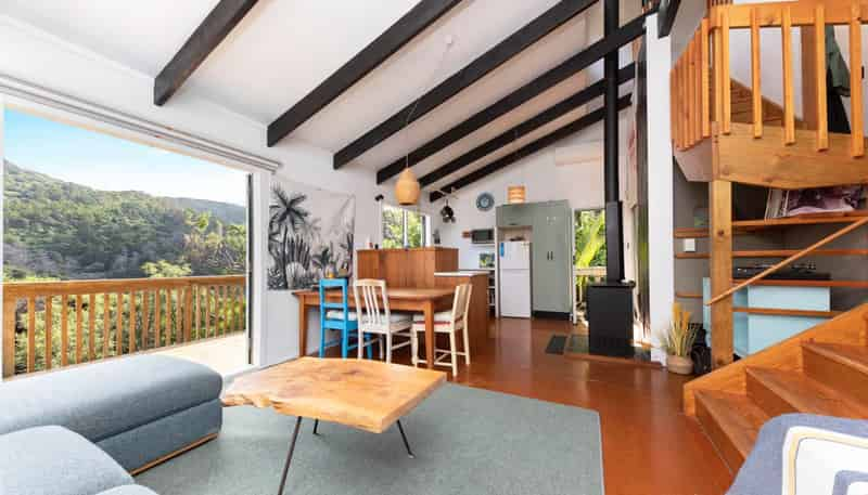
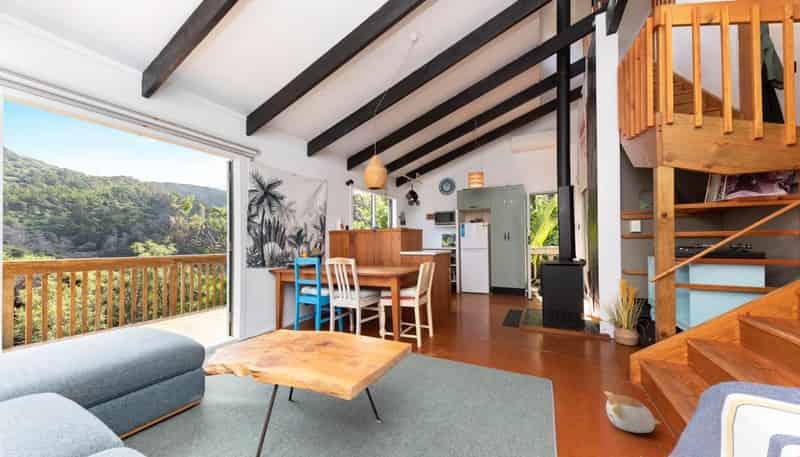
+ plush toy (633, 413)
